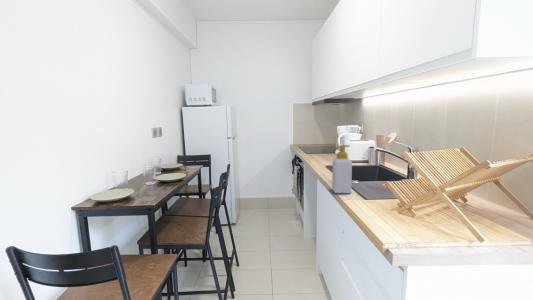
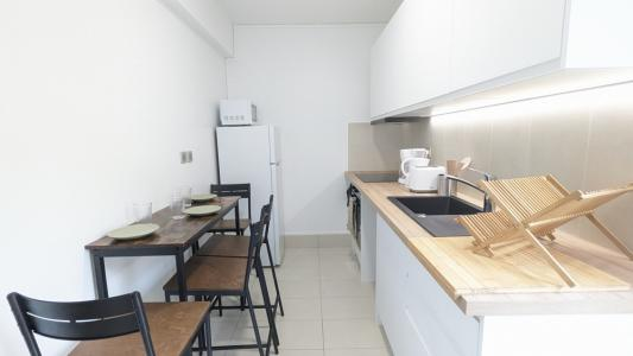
- soap bottle (341, 168)
